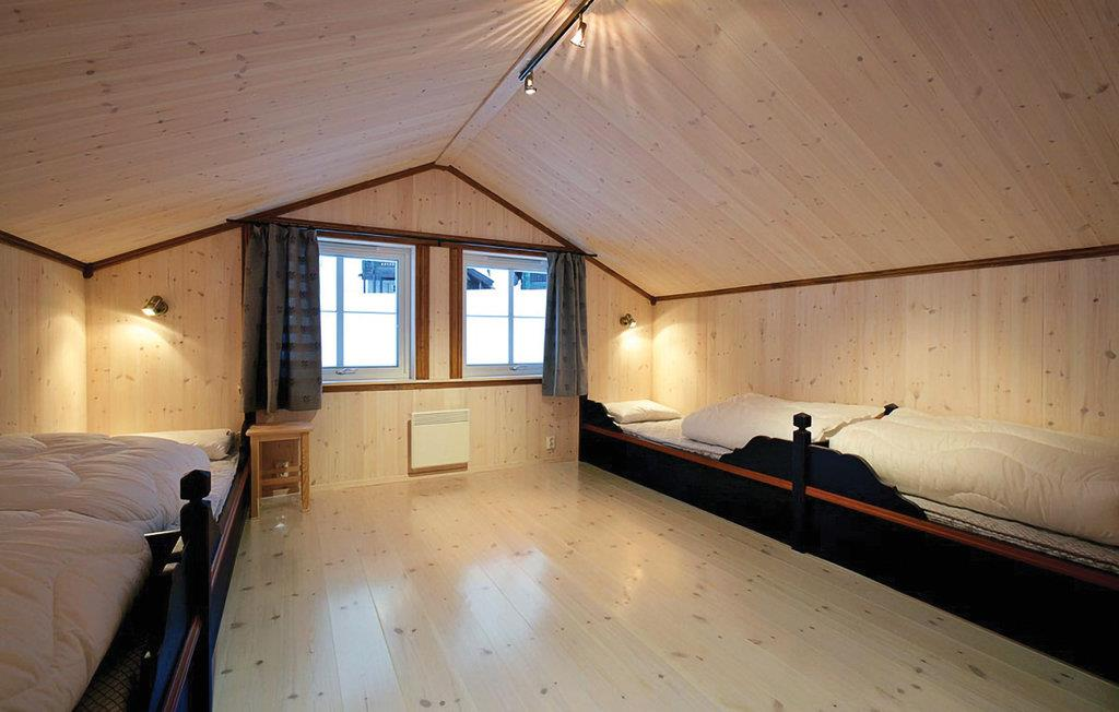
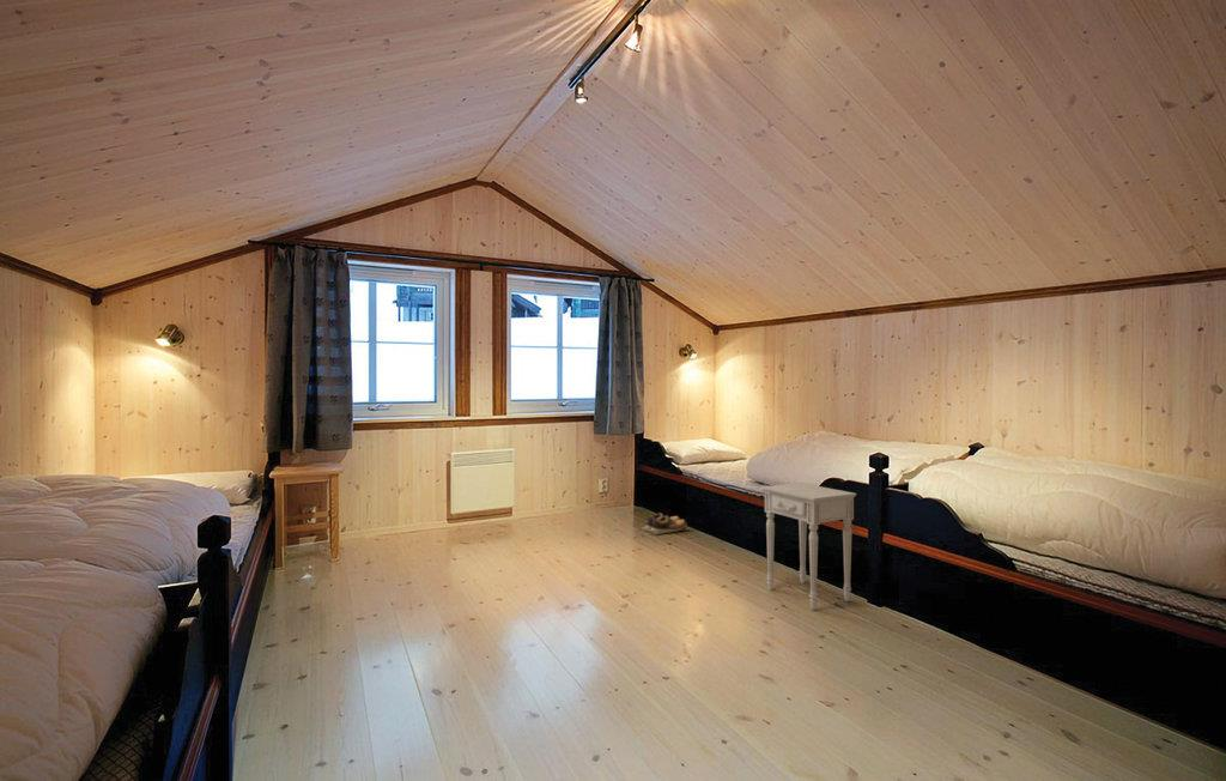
+ shoes (664, 521)
+ nightstand (805, 543)
